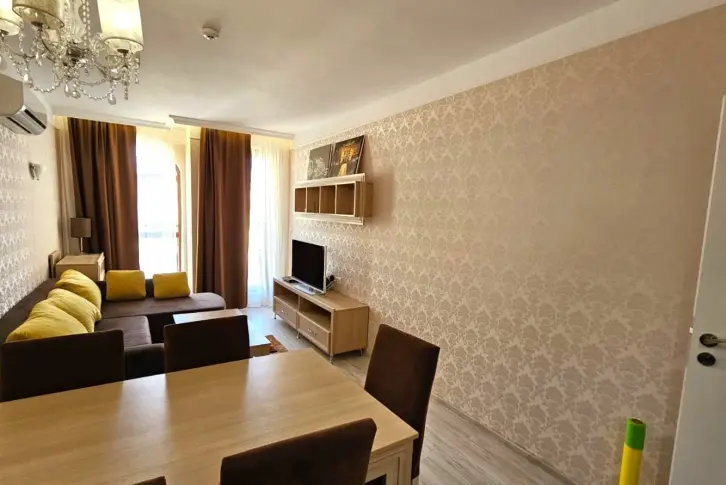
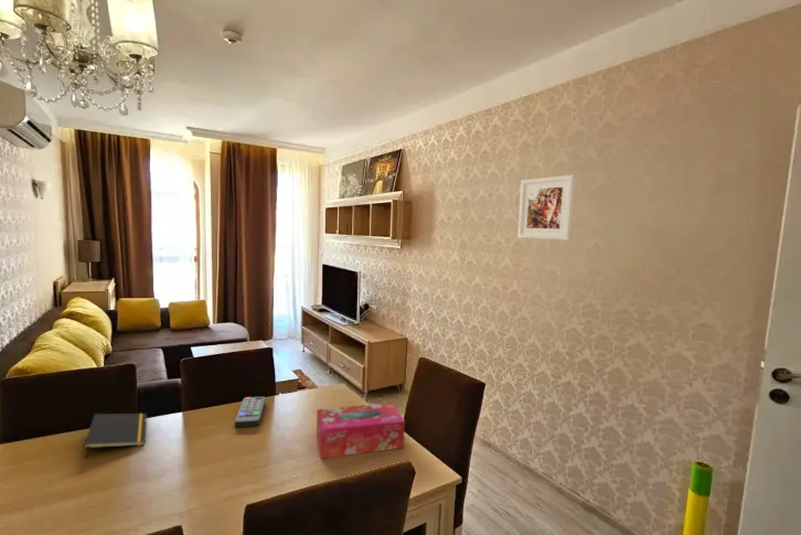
+ remote control (250, 410)
+ notepad (118, 429)
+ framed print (544, 208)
+ tissue box (359, 428)
